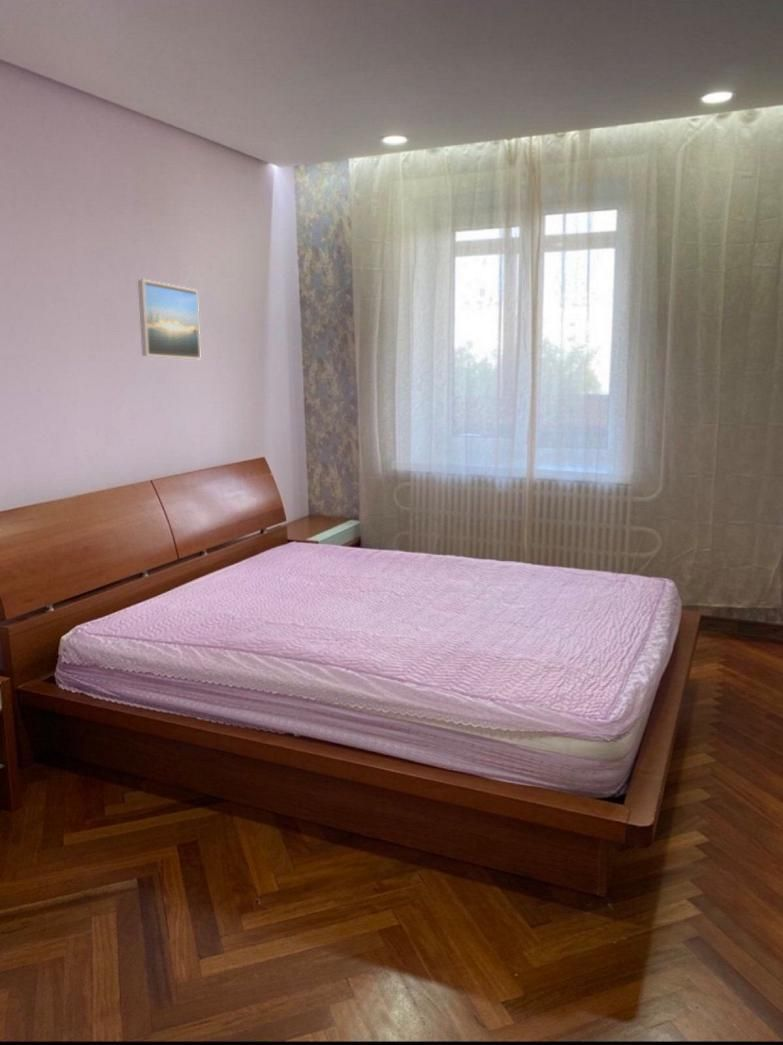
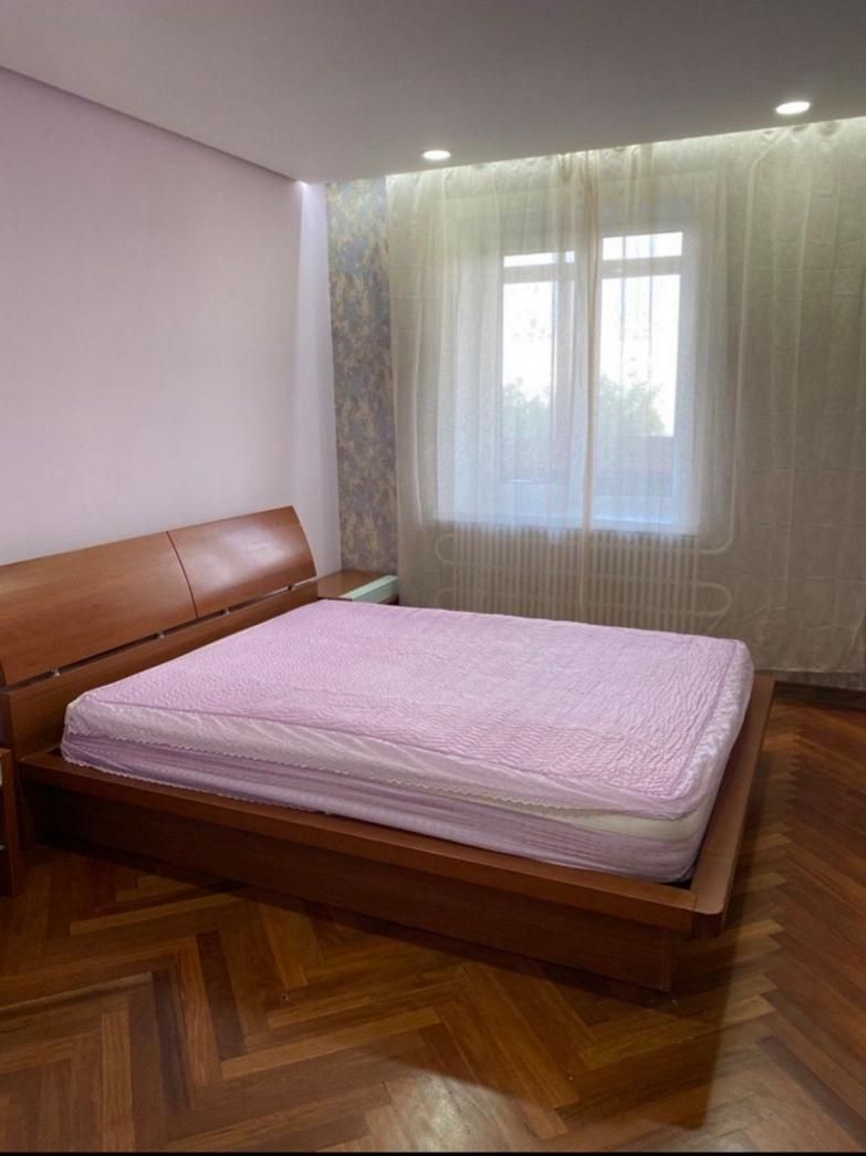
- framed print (171, 321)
